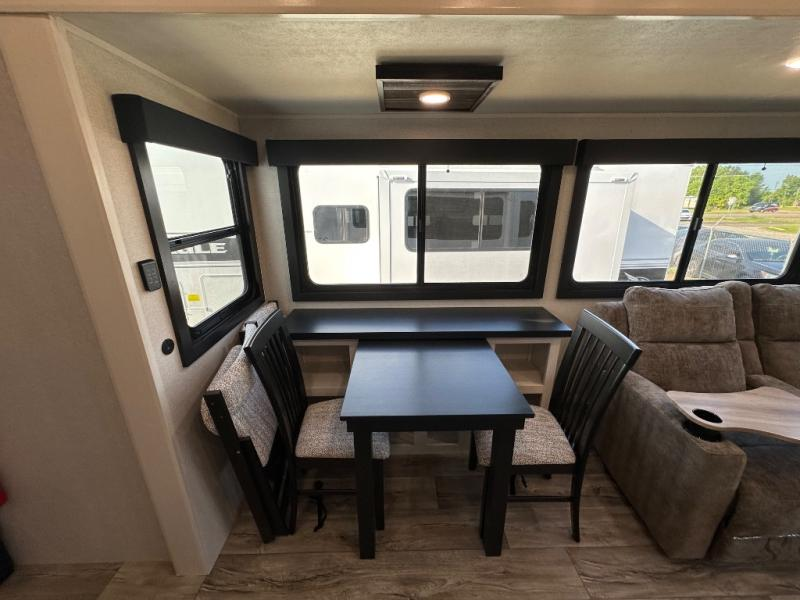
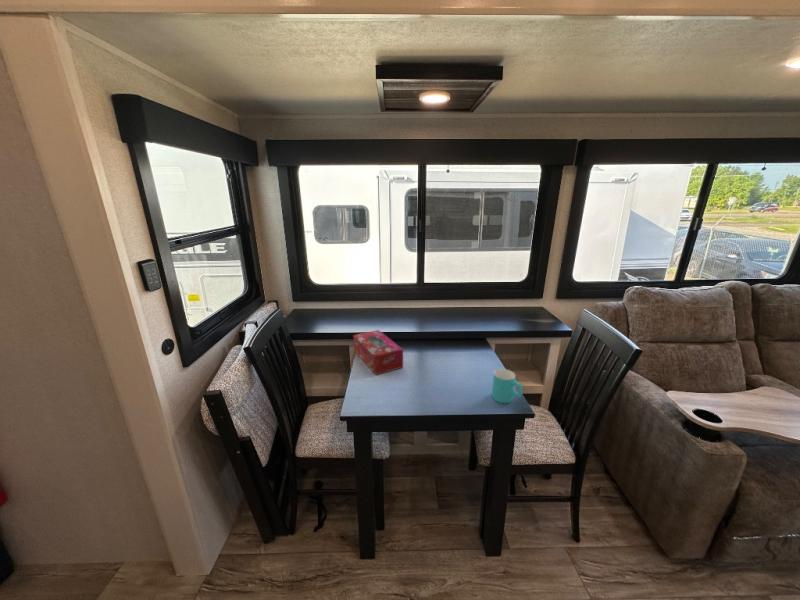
+ tissue box (377, 350)
+ cup (505, 388)
